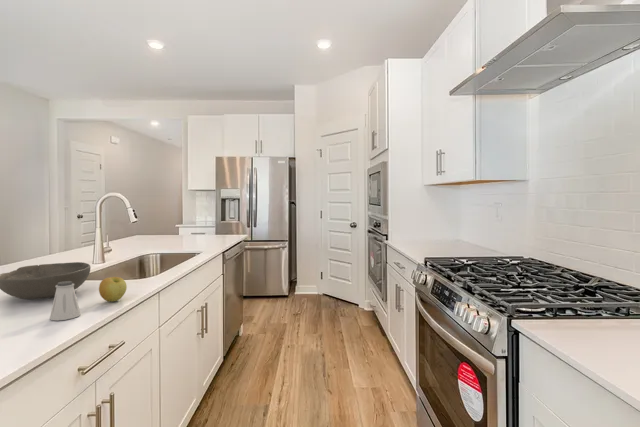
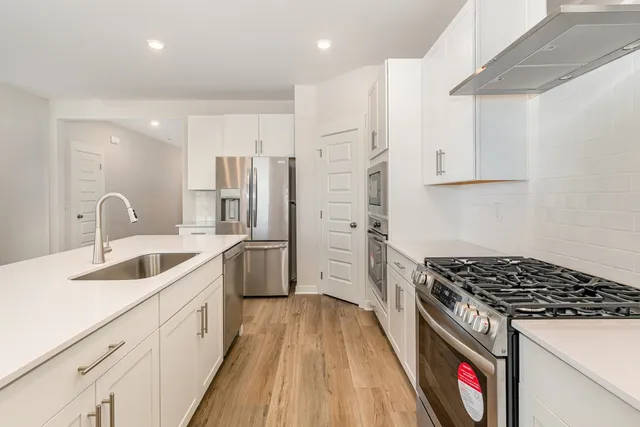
- apple (113, 289)
- bowl (45, 281)
- saltshaker (65, 299)
